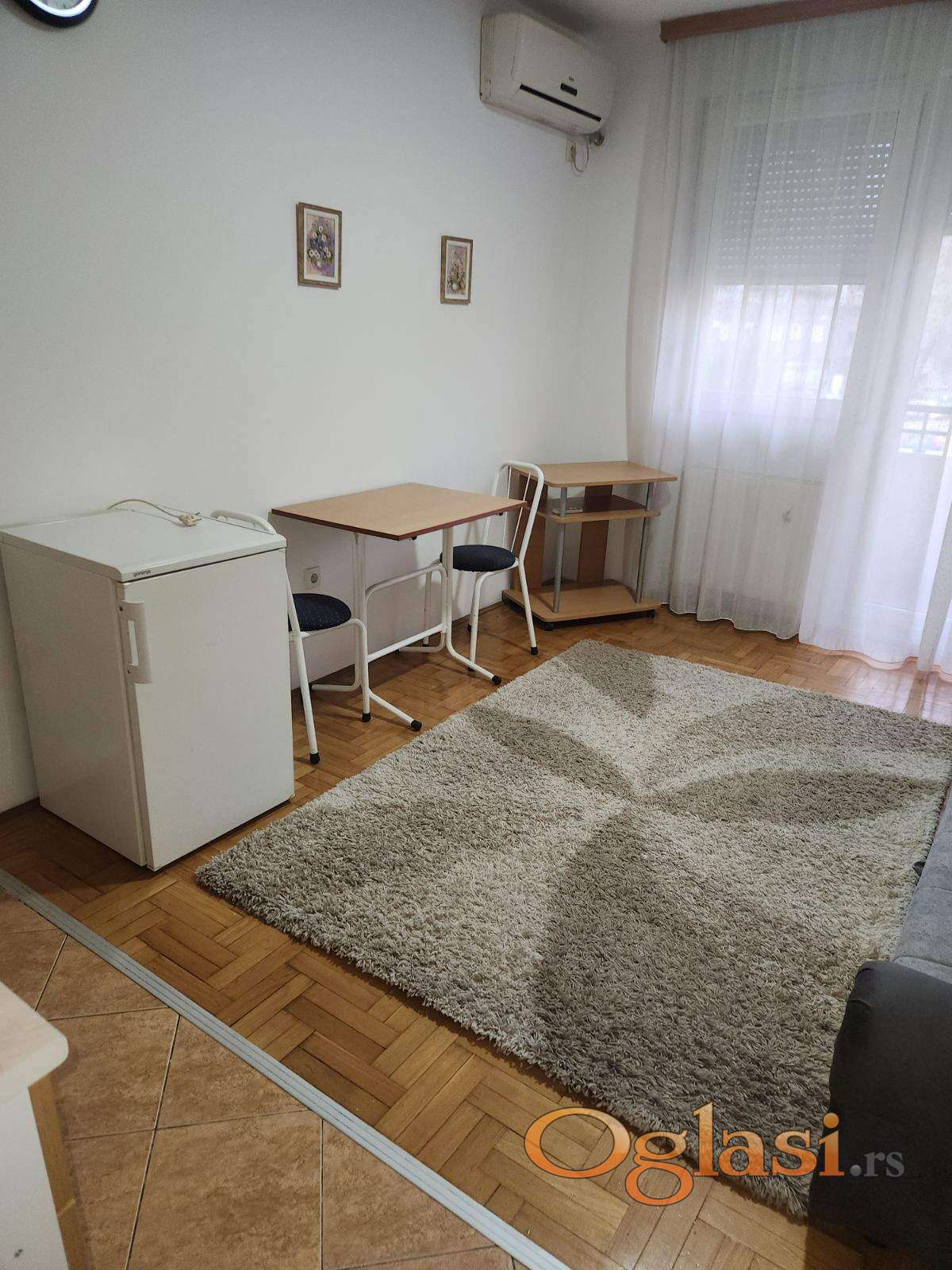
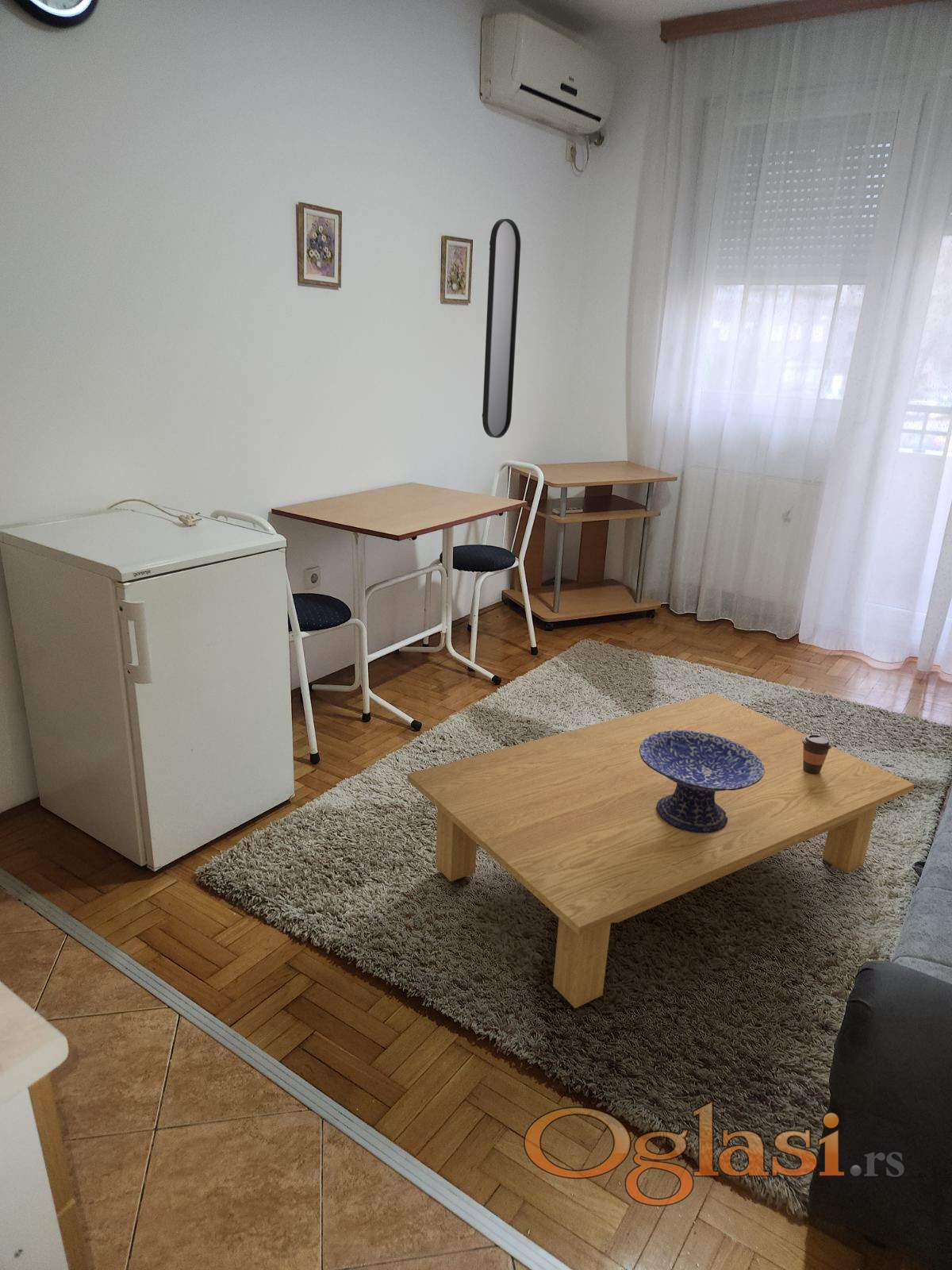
+ coffee cup (814, 754)
+ home mirror (501, 333)
+ coffee table (658, 823)
+ decorative bowl (697, 784)
